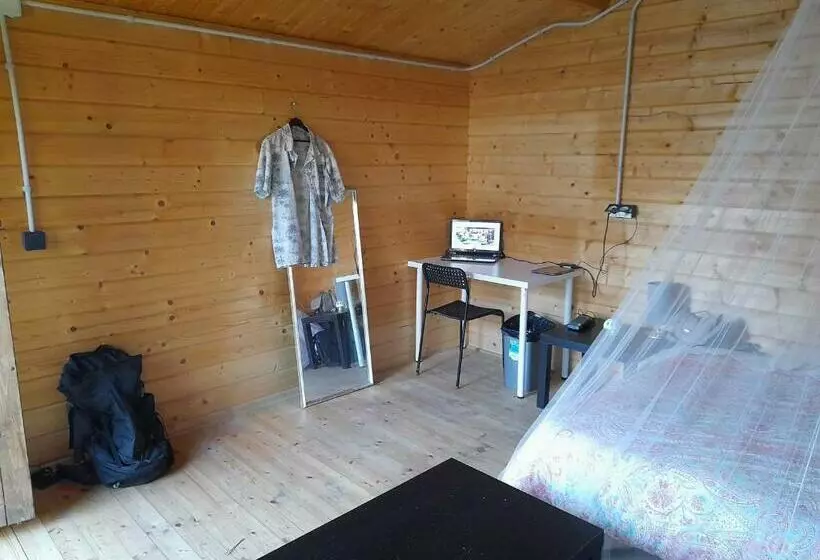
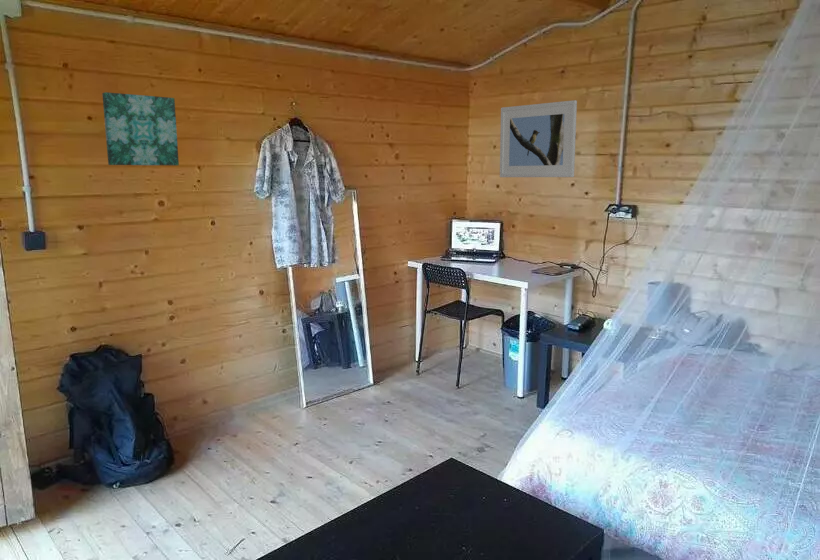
+ wall art (142, 130)
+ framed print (536, 141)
